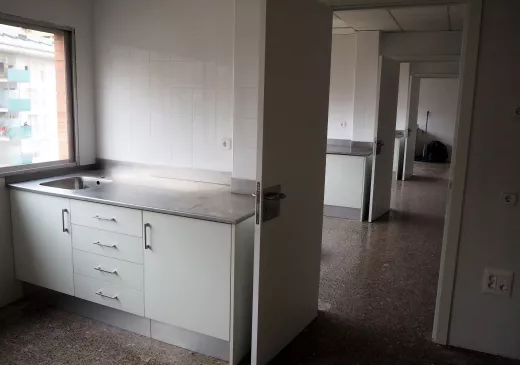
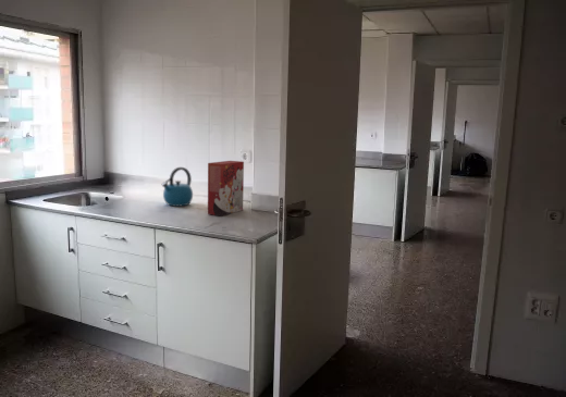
+ cereal box (225, 187)
+ kettle (176, 186)
